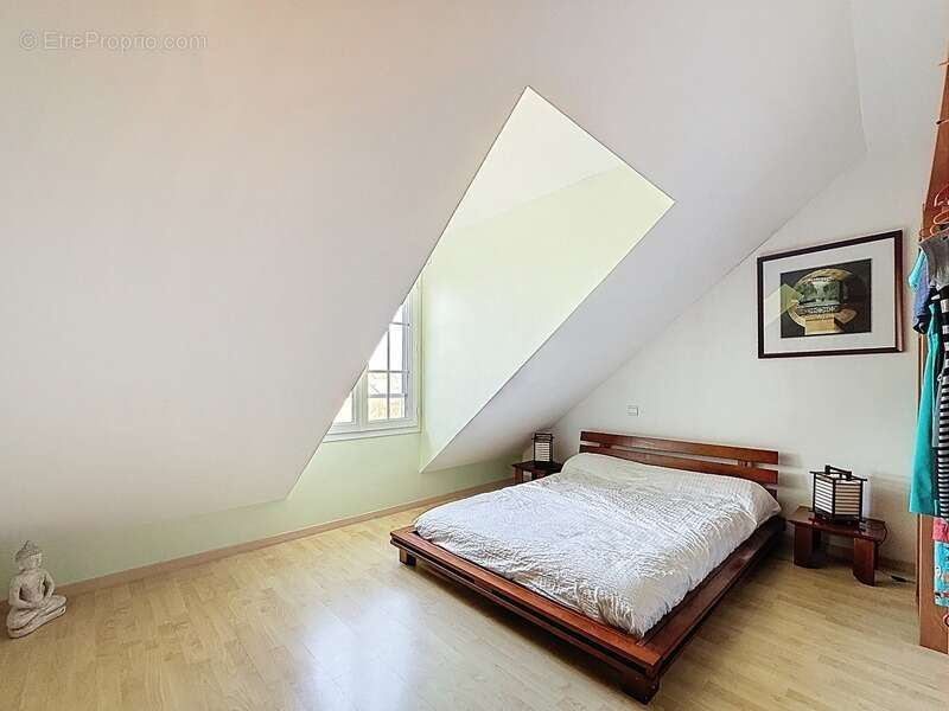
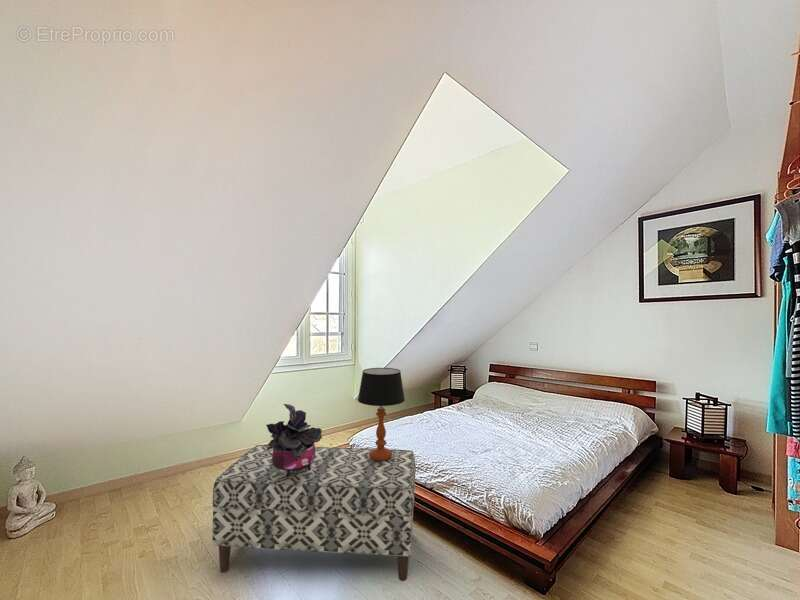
+ potted plant (295, 437)
+ bench (323, 506)
+ table lamp (381, 413)
